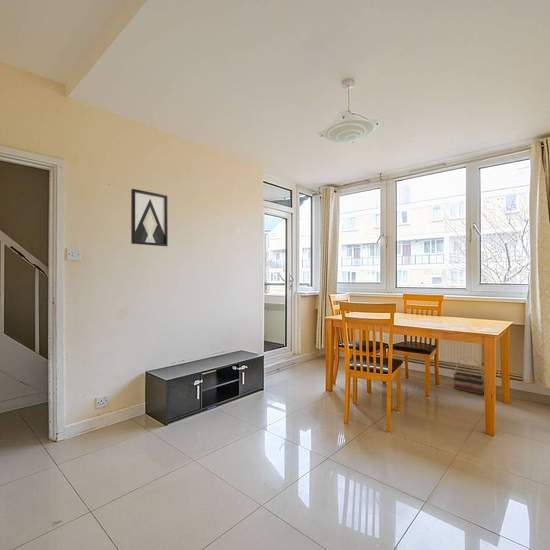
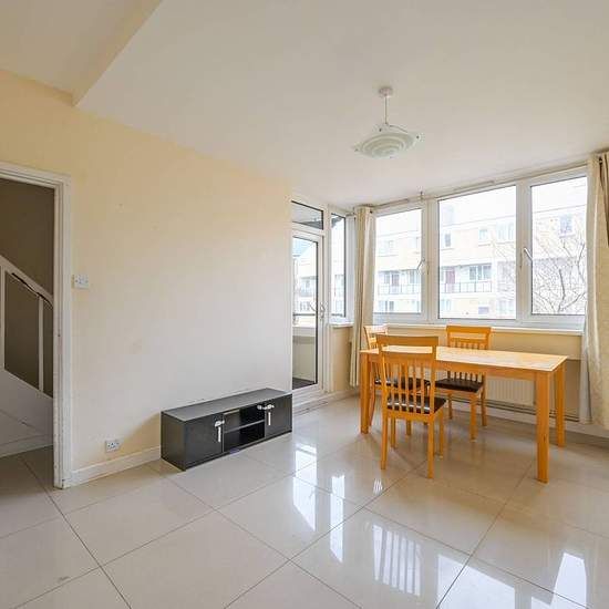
- basket (468, 373)
- wall art (150, 218)
